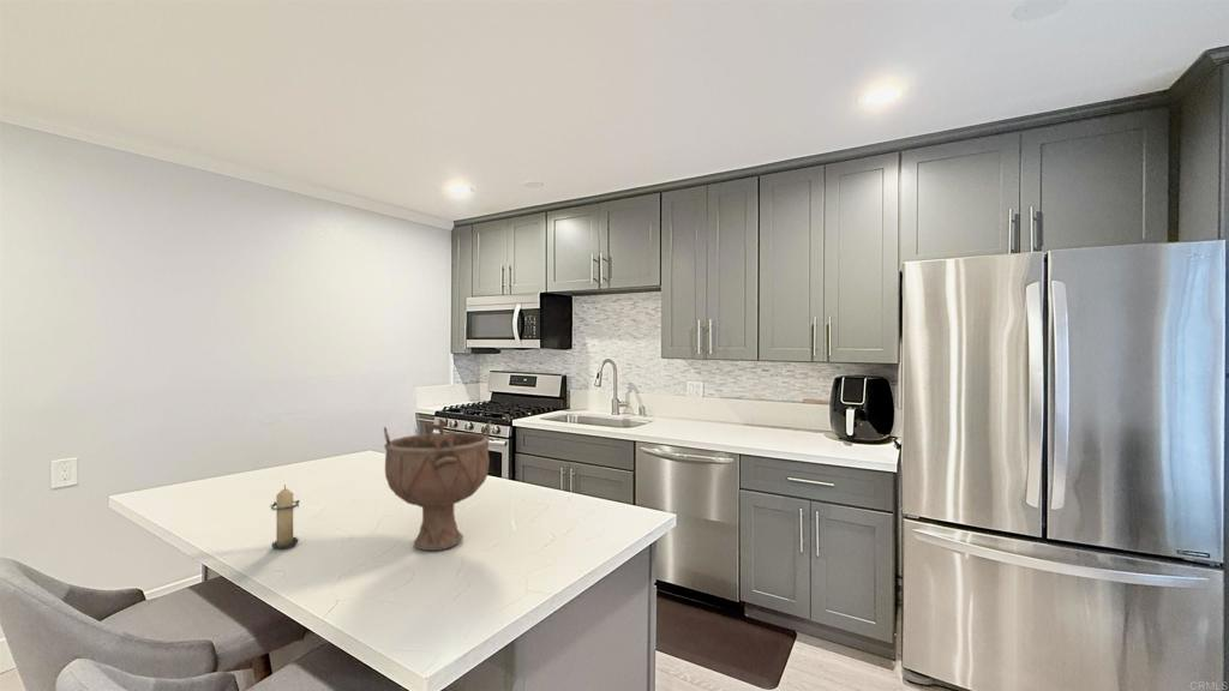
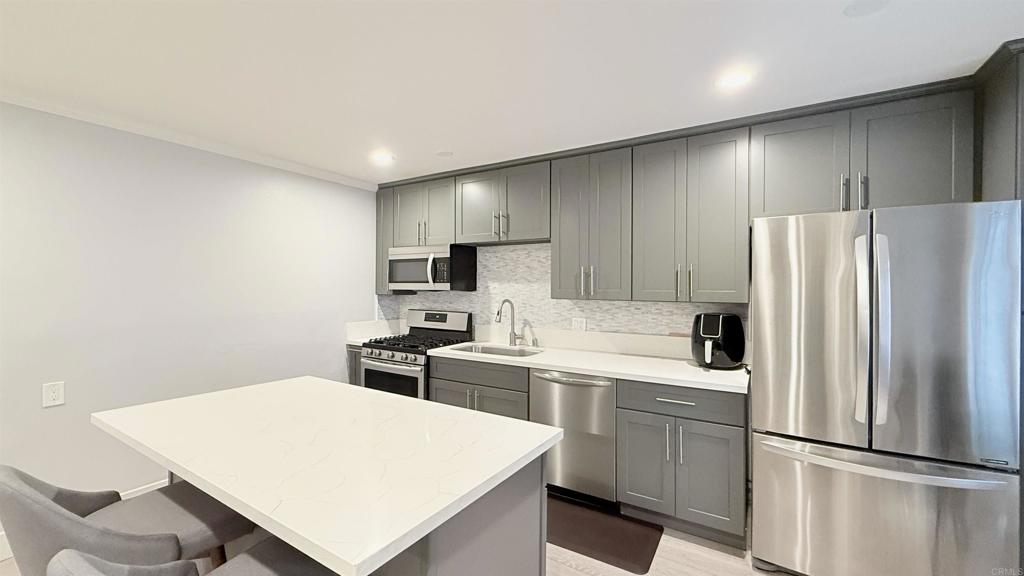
- candle (284, 515)
- decorative bowl (439, 482)
